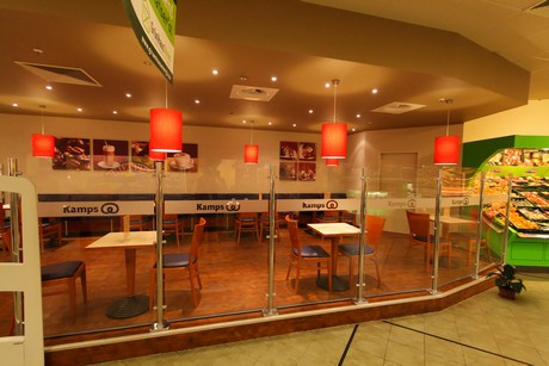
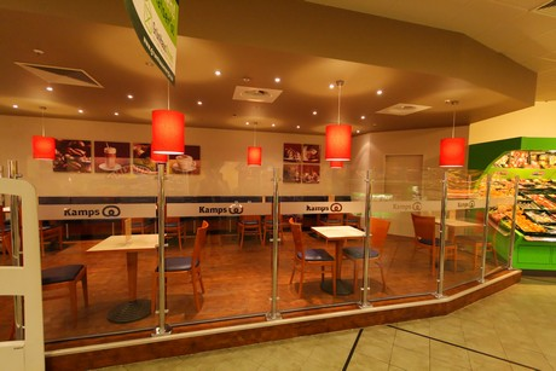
- potted plant (506, 279)
